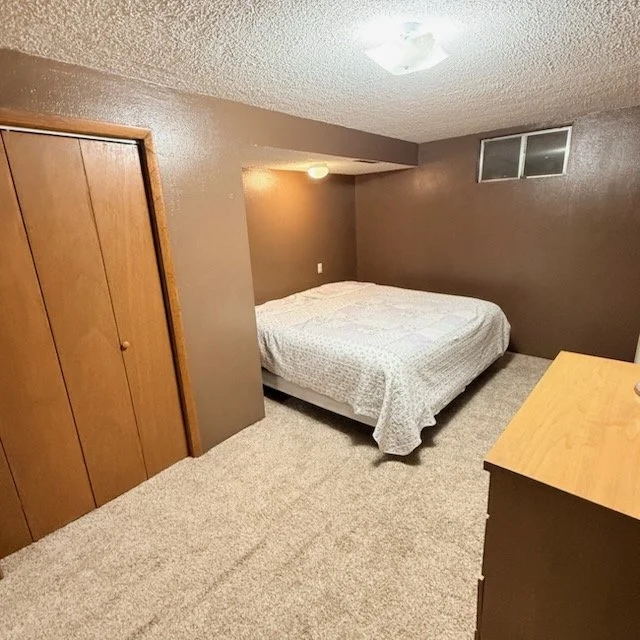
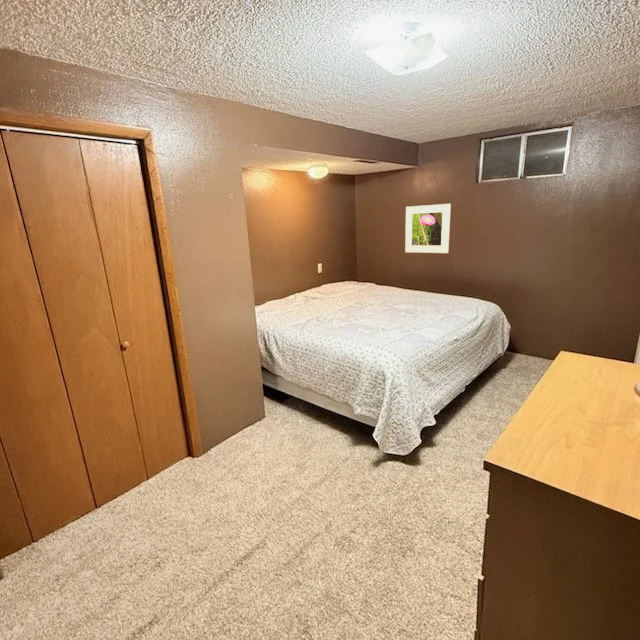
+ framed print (426, 229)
